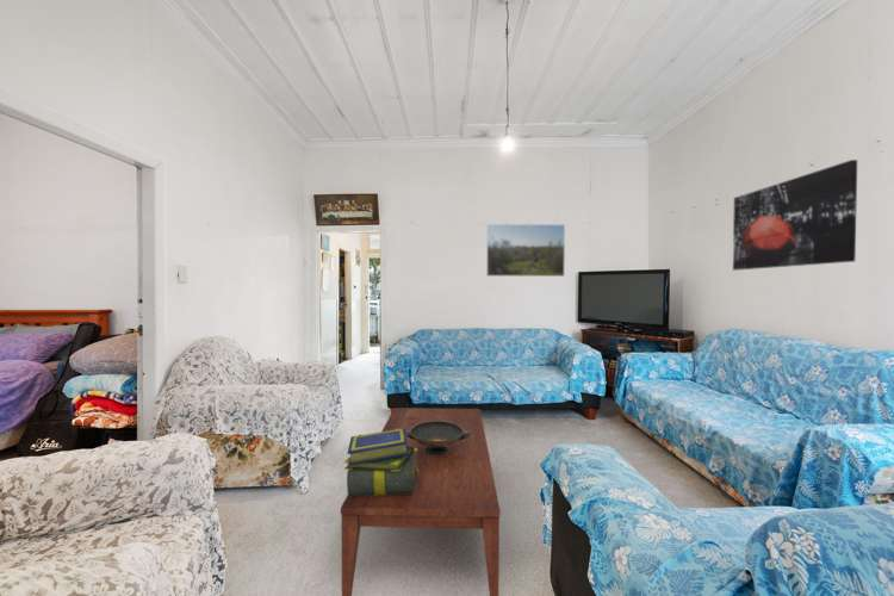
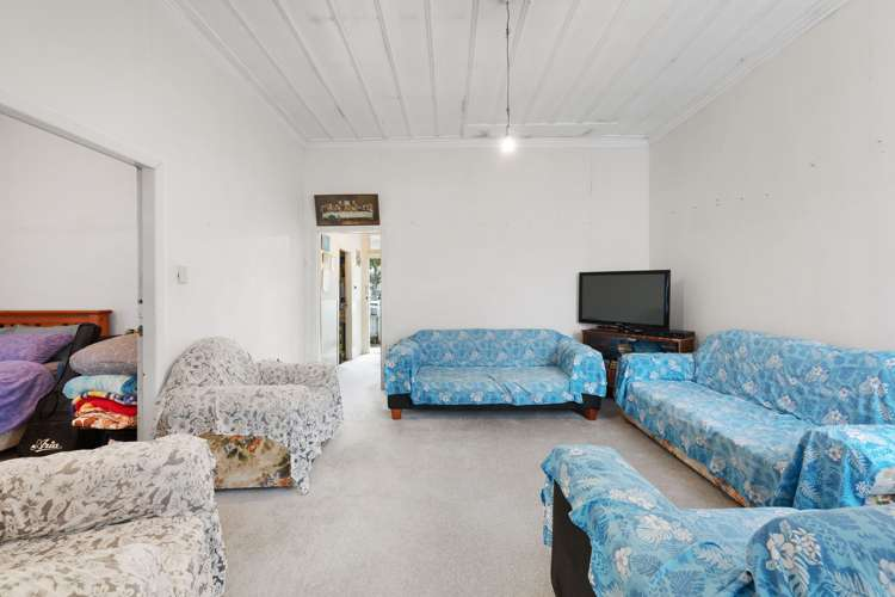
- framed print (524, 250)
- stack of books (380, 460)
- decorative bowl (436, 440)
- coffee table (430, 480)
- wall art (784, 224)
